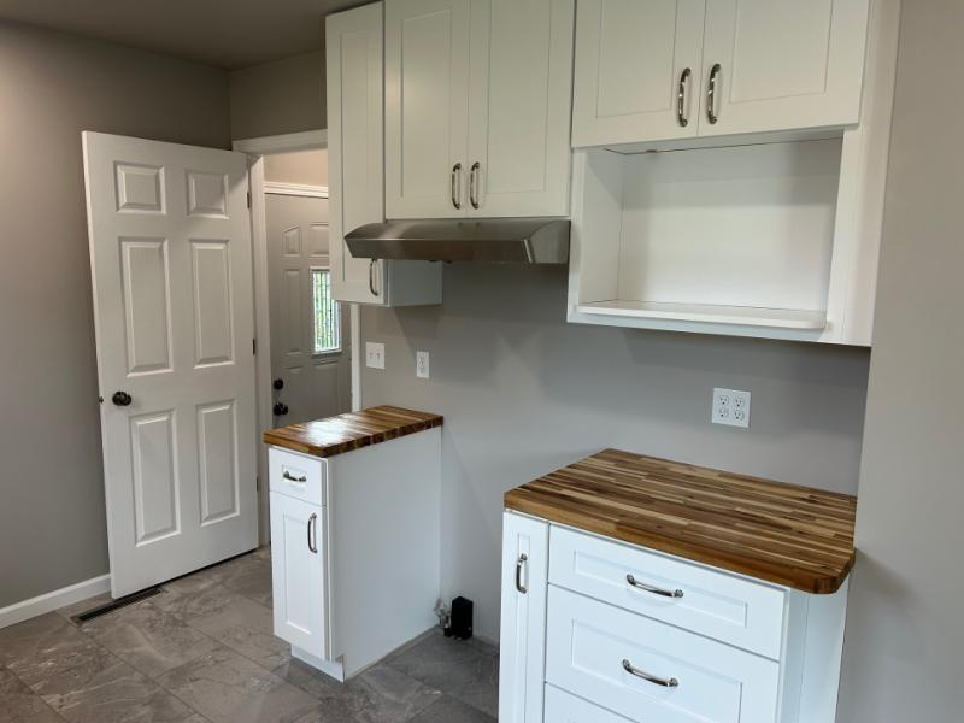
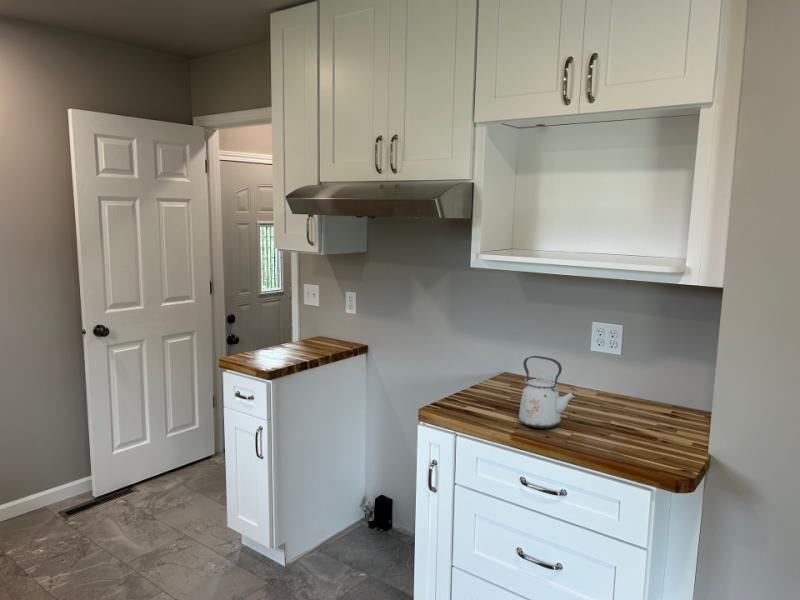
+ kettle (548, 392)
